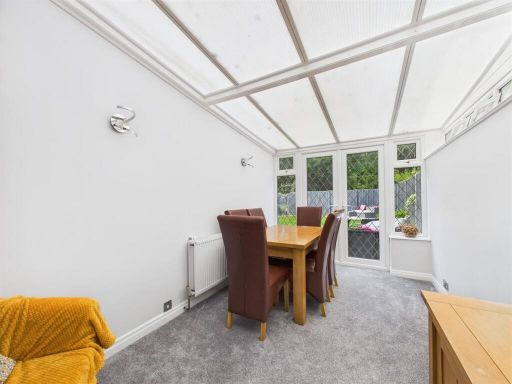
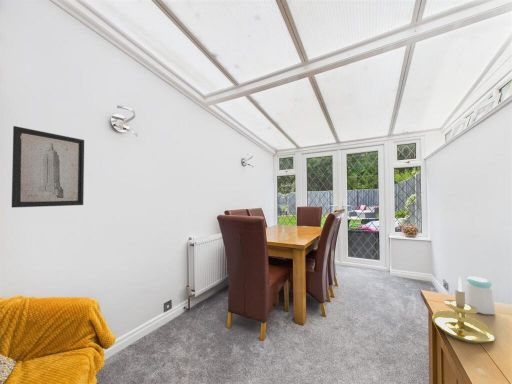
+ candle holder (459, 304)
+ salt shaker (479, 294)
+ wall art (52, 169)
